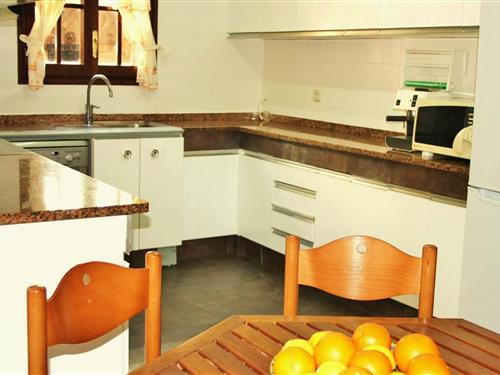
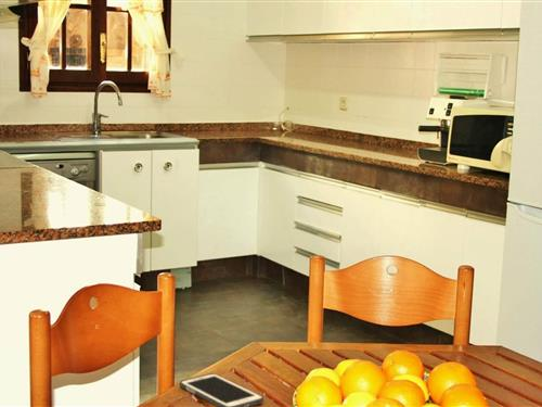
+ cell phone (220, 392)
